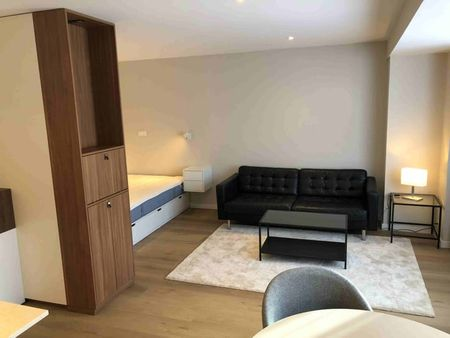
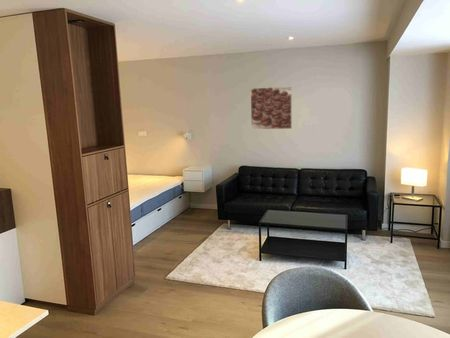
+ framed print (271, 108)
